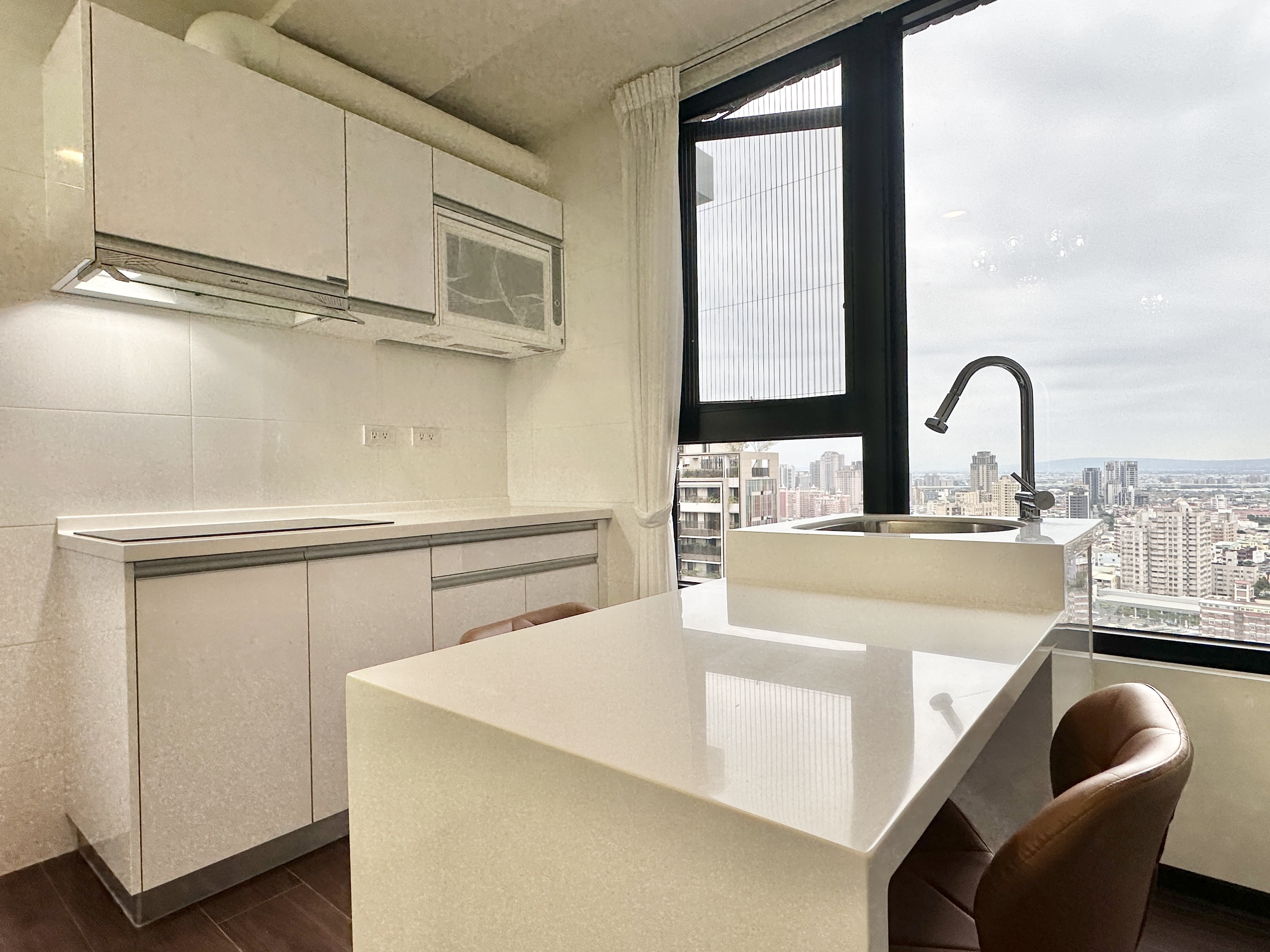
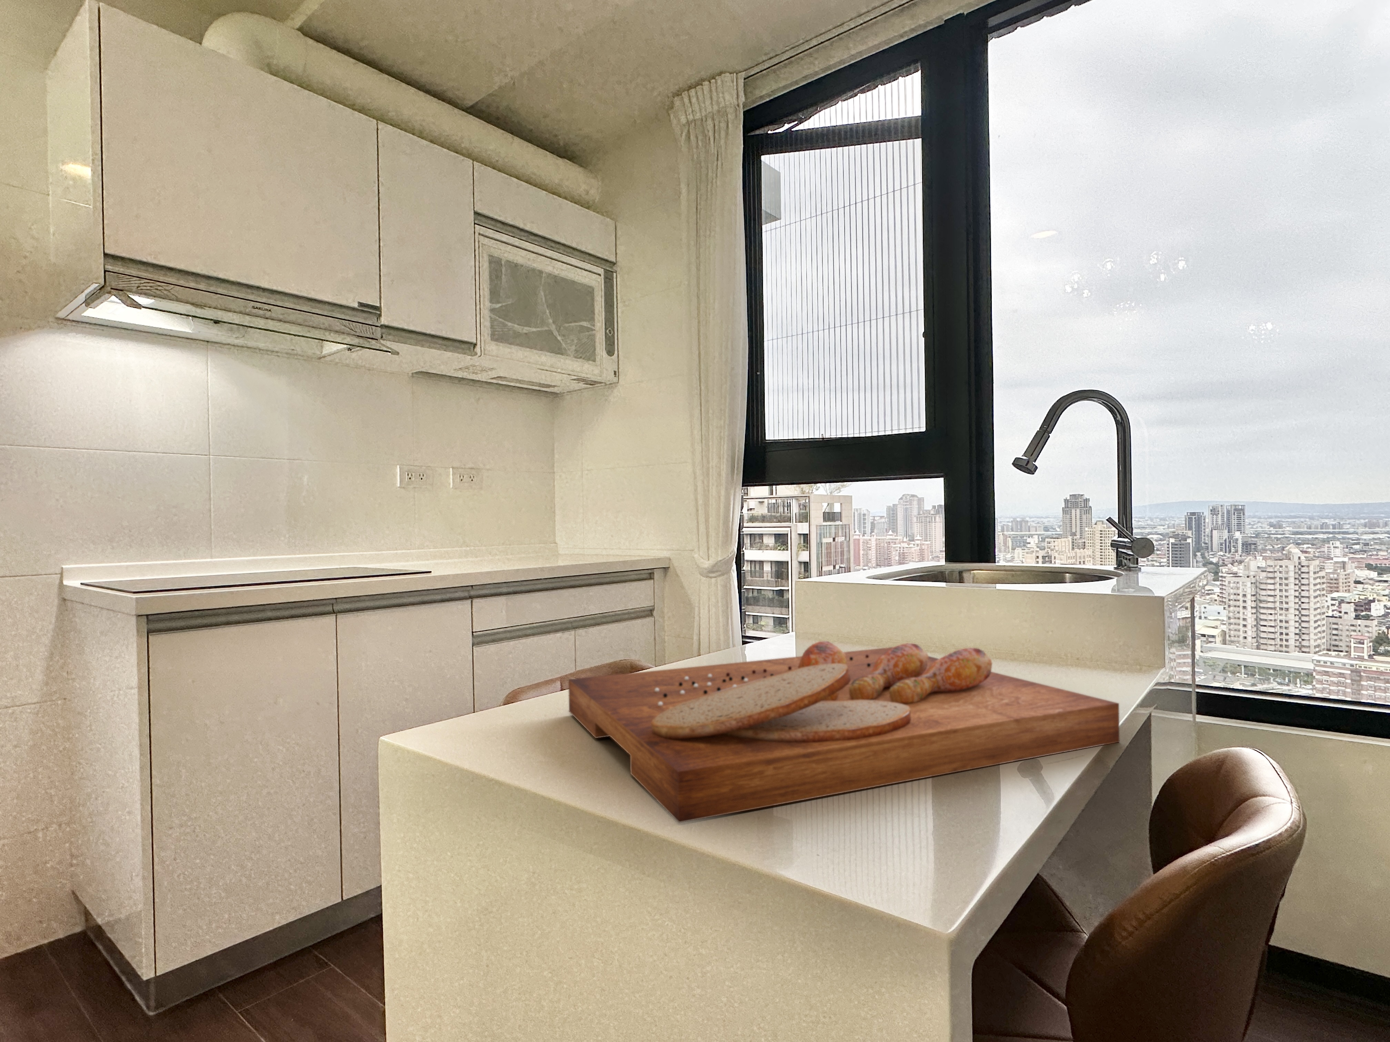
+ cutting board (818, 684)
